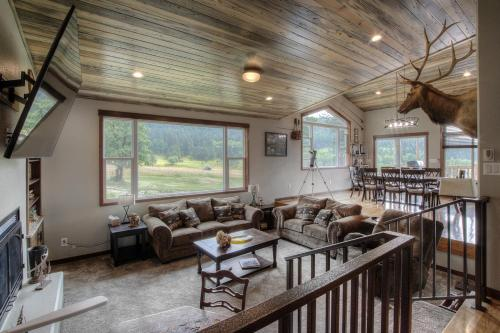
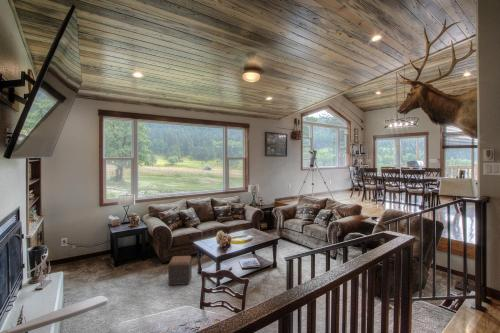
+ footstool (180, 269)
